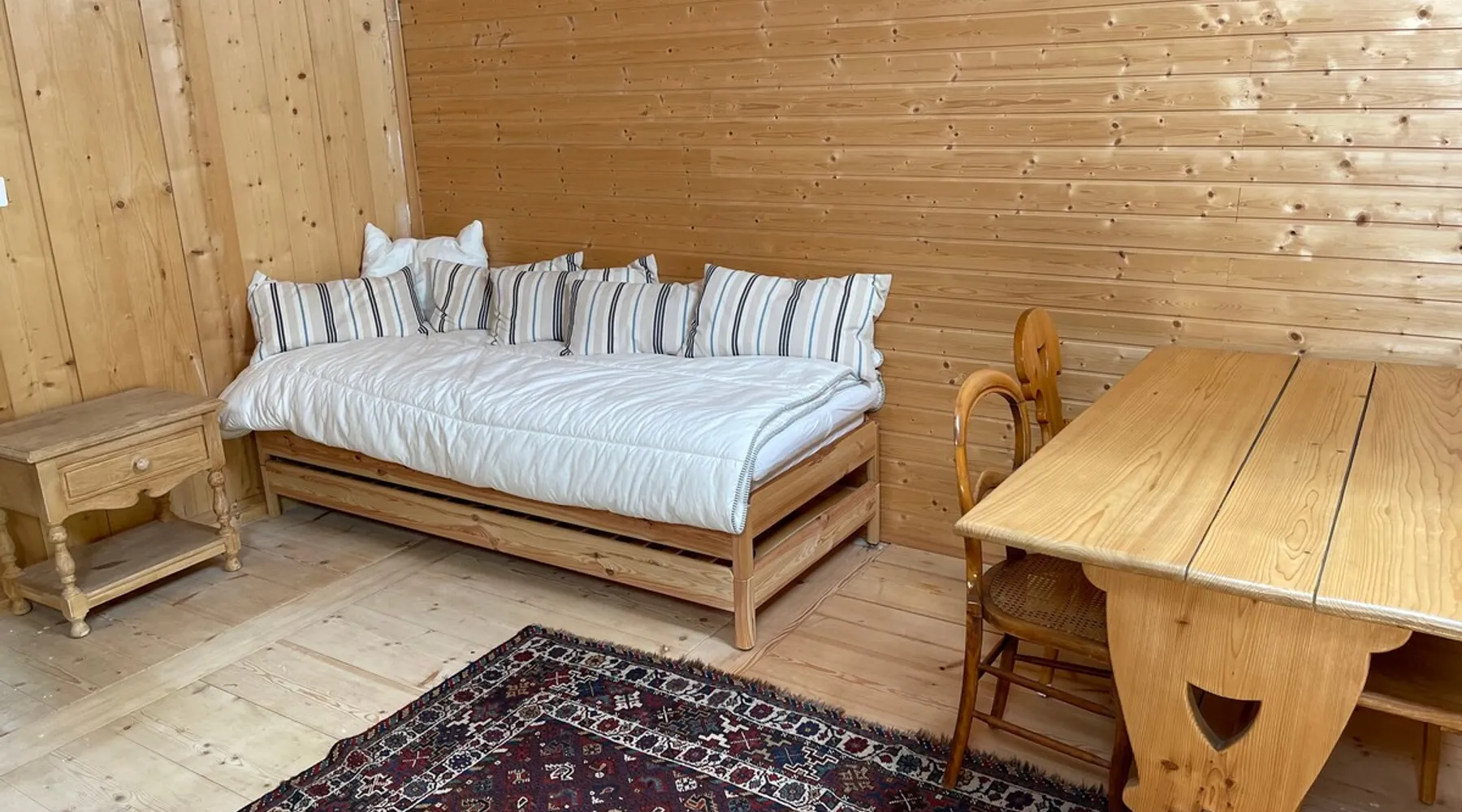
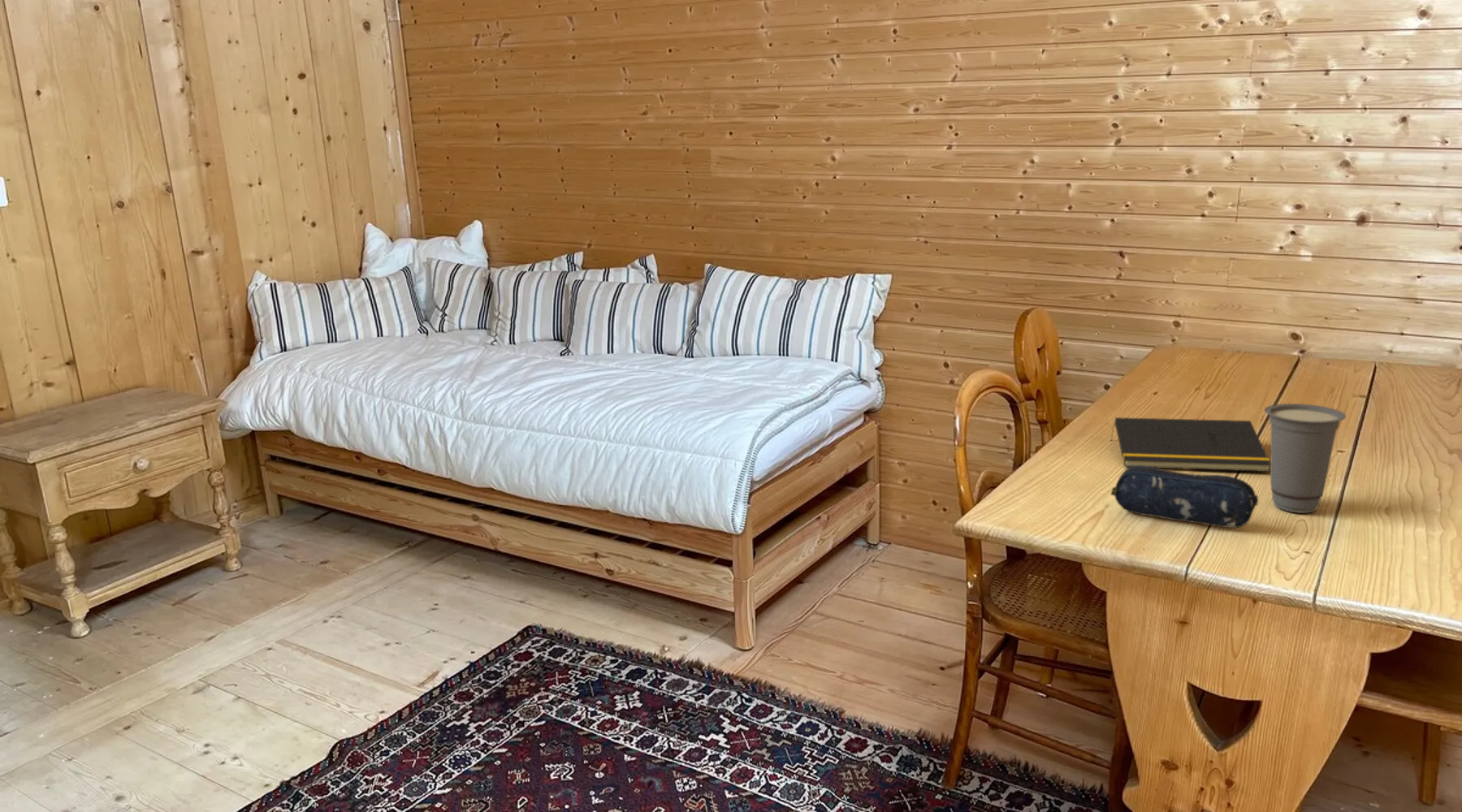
+ cup (1300, 460)
+ notepad (1188, 443)
+ pencil case (1183, 496)
